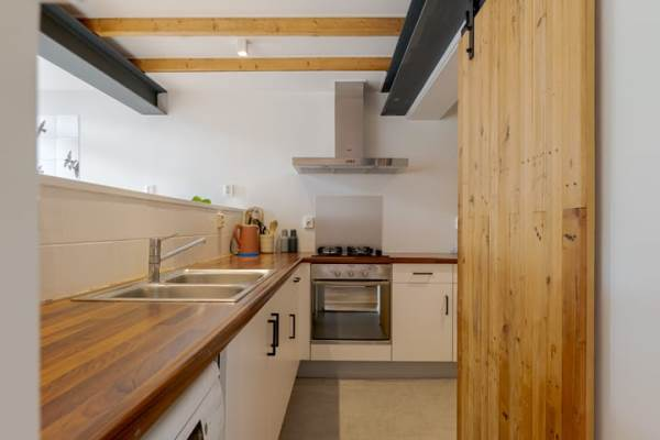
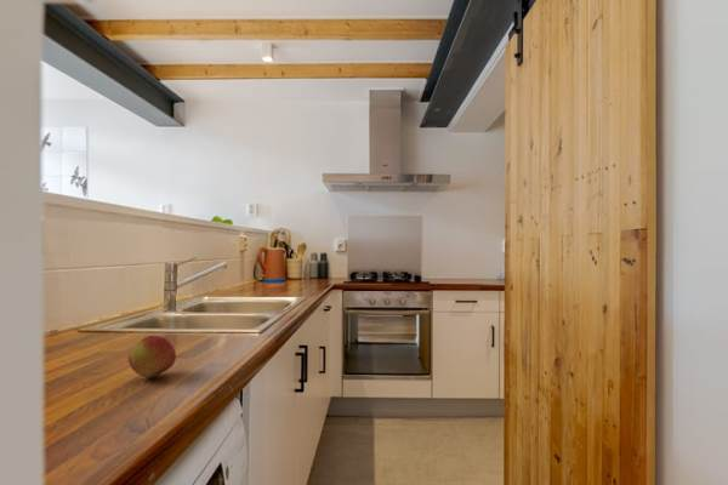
+ apple (152, 355)
